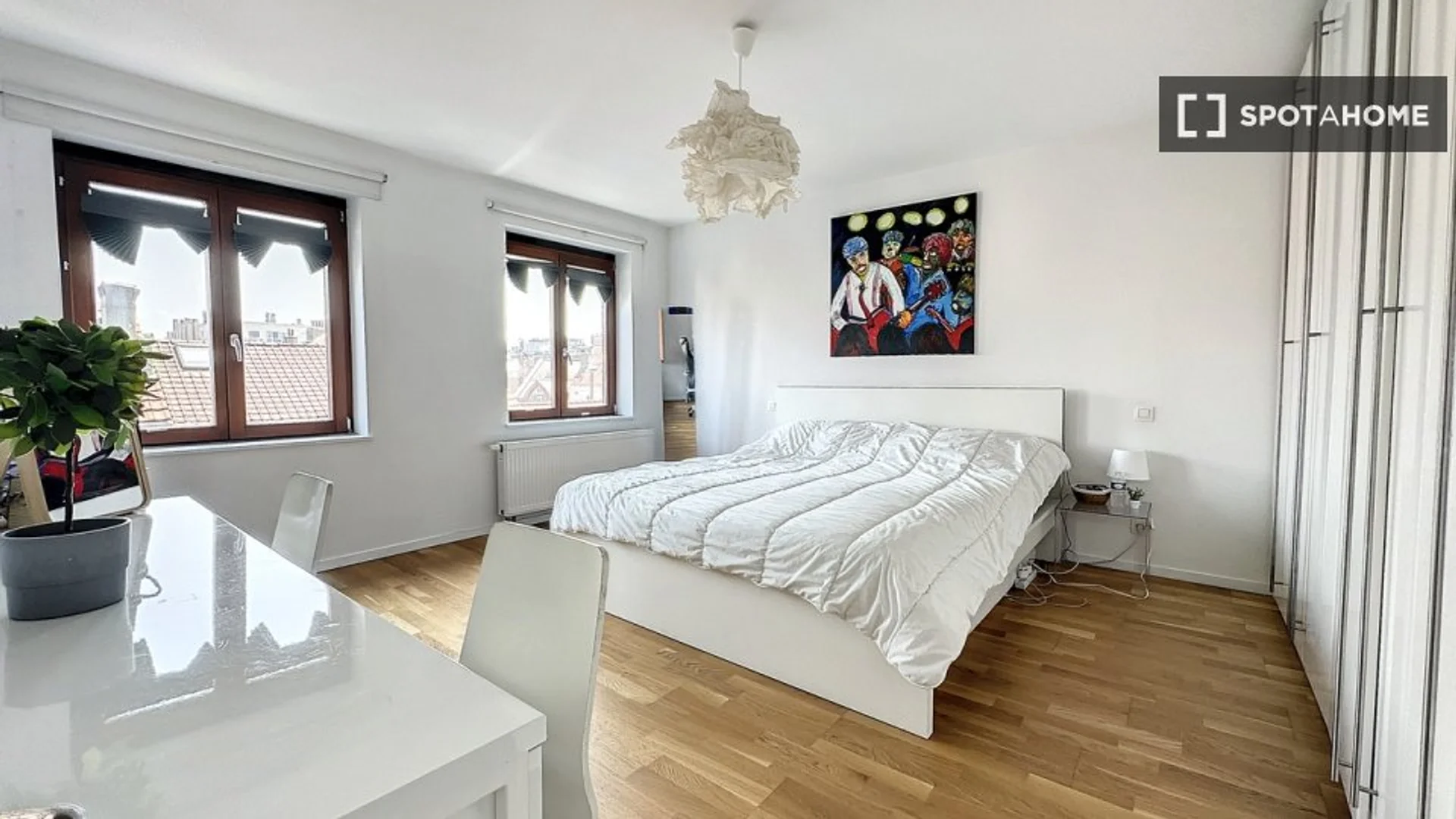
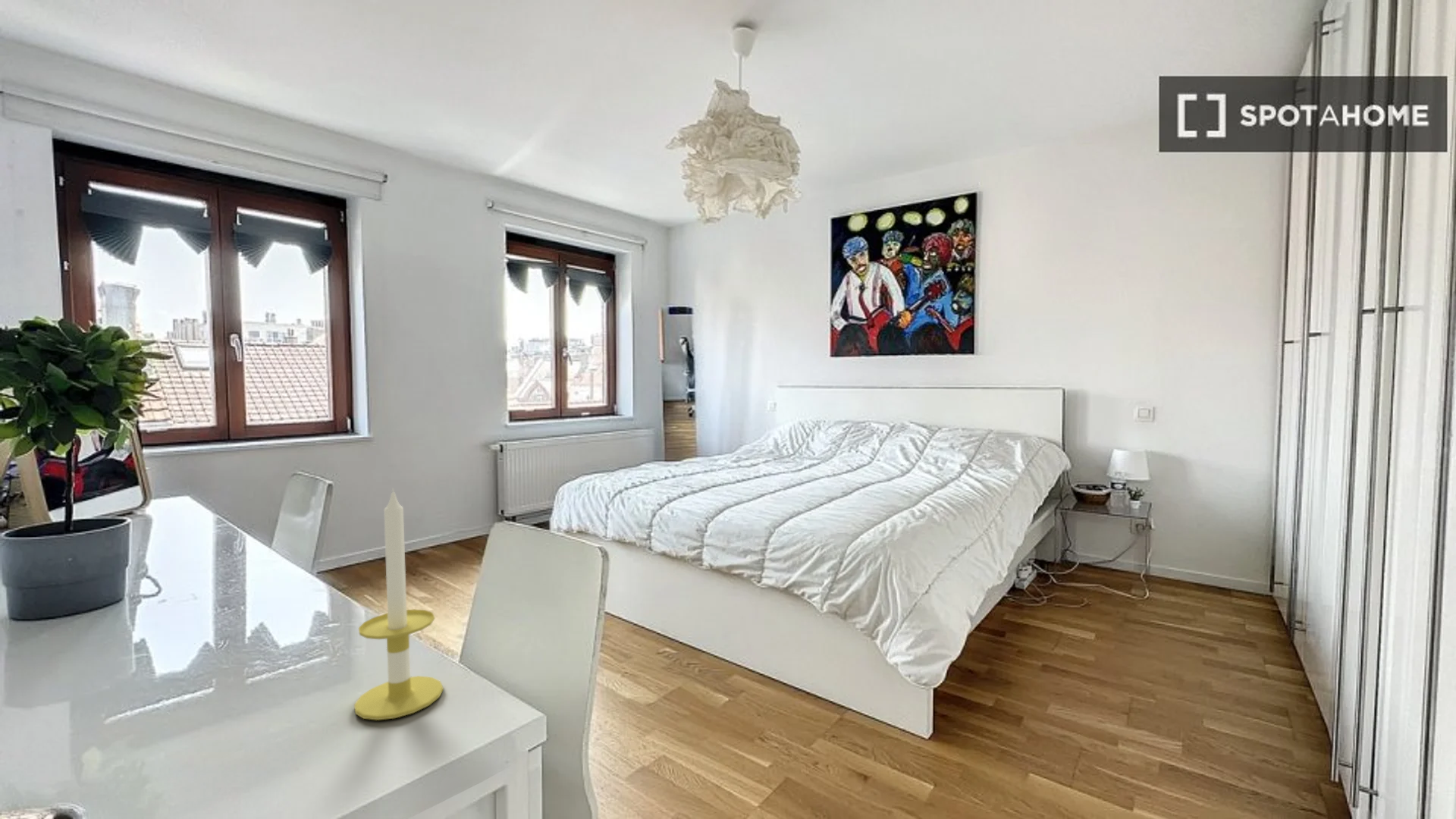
+ candle (396, 594)
